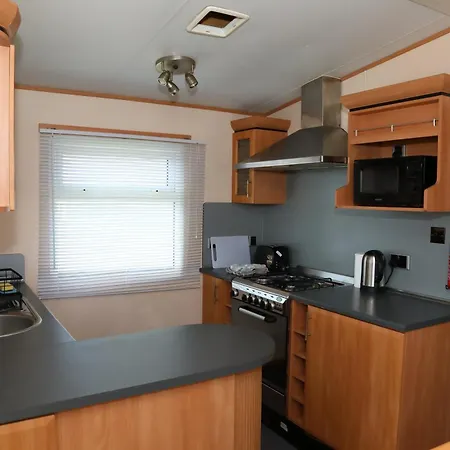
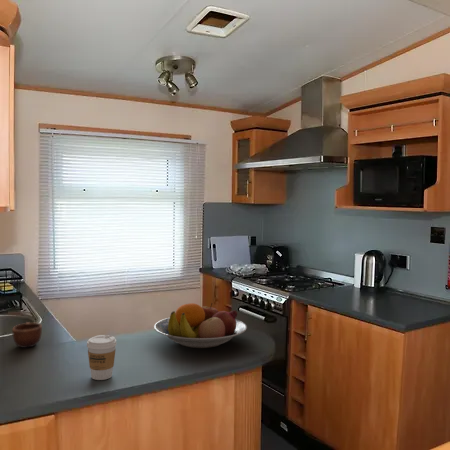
+ fruit bowl (200, 321)
+ mug (25, 335)
+ coffee cup (101, 356)
